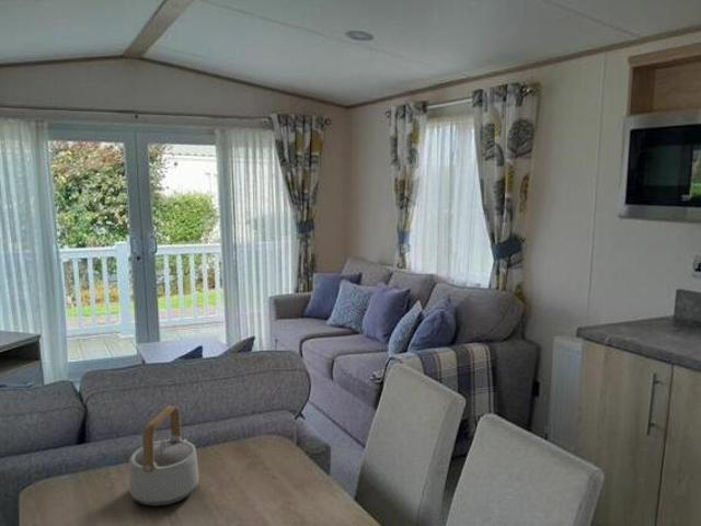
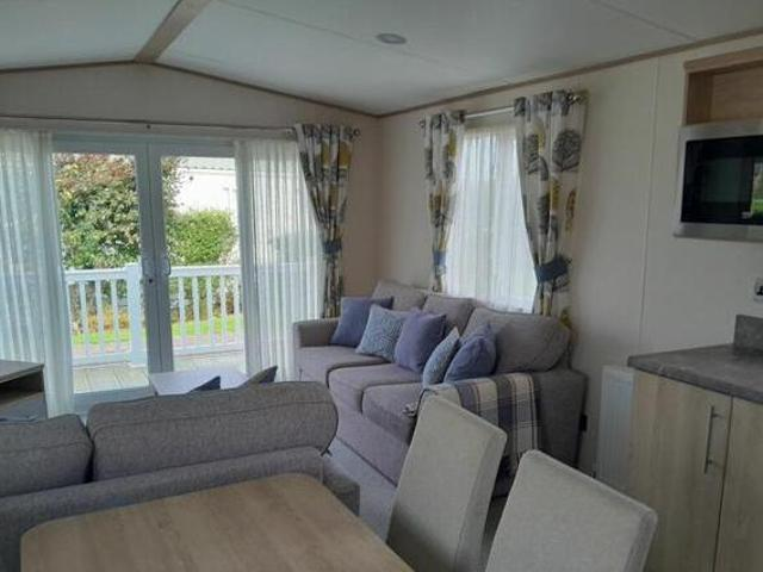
- teapot (165, 449)
